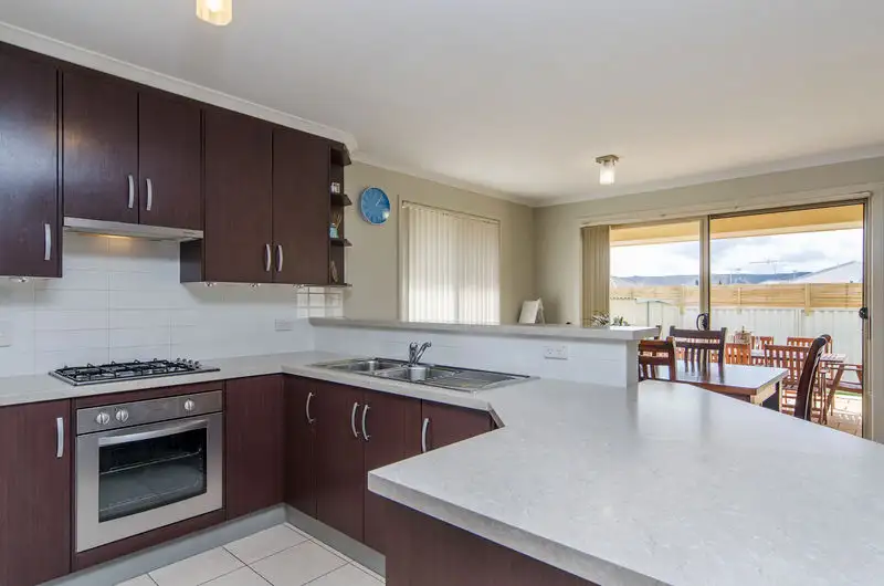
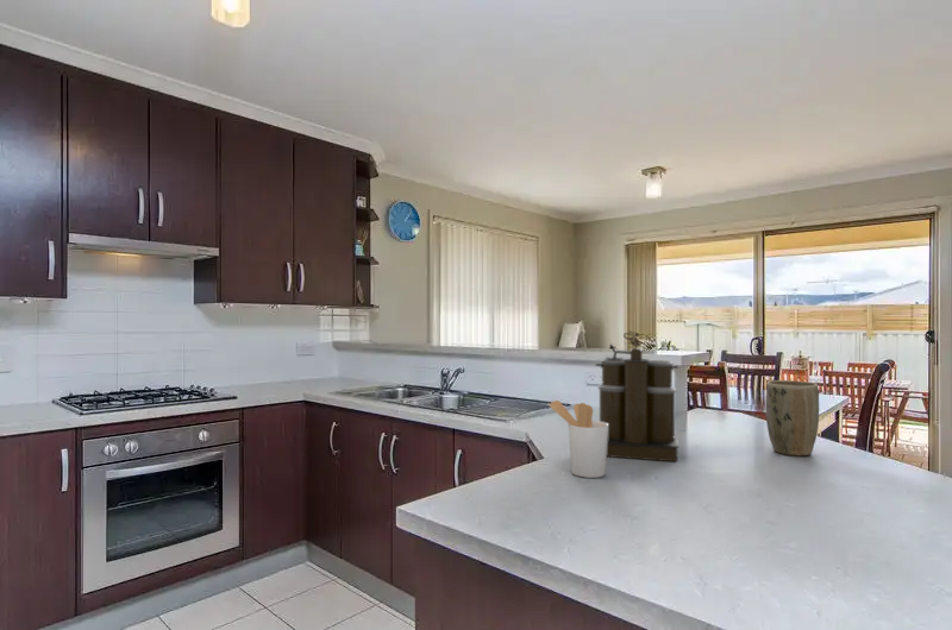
+ plant pot (791, 417)
+ coffee maker (635, 390)
+ utensil holder (577, 435)
